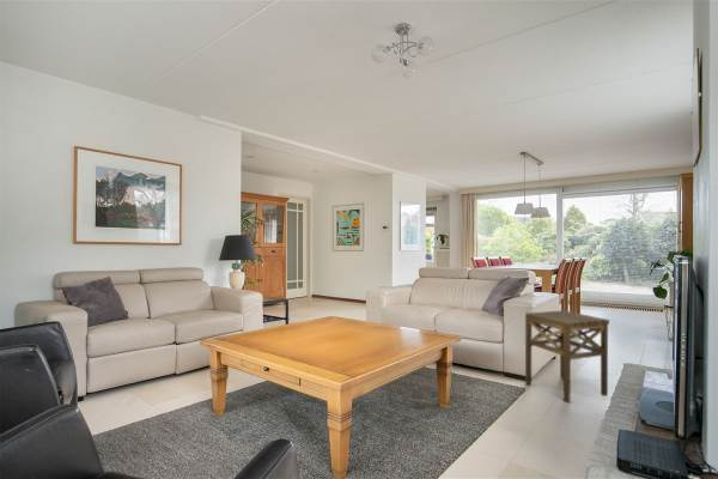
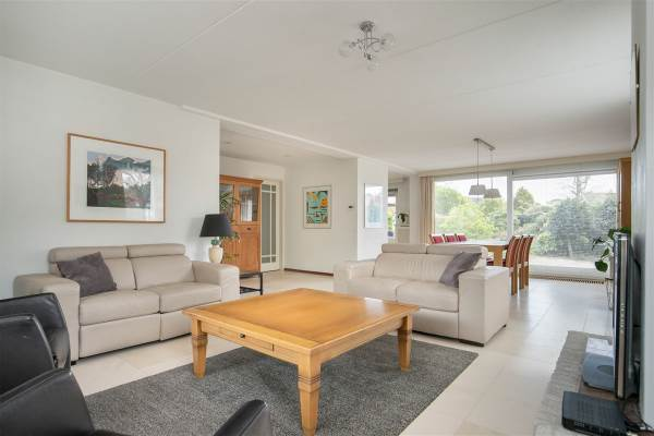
- side table (565, 352)
